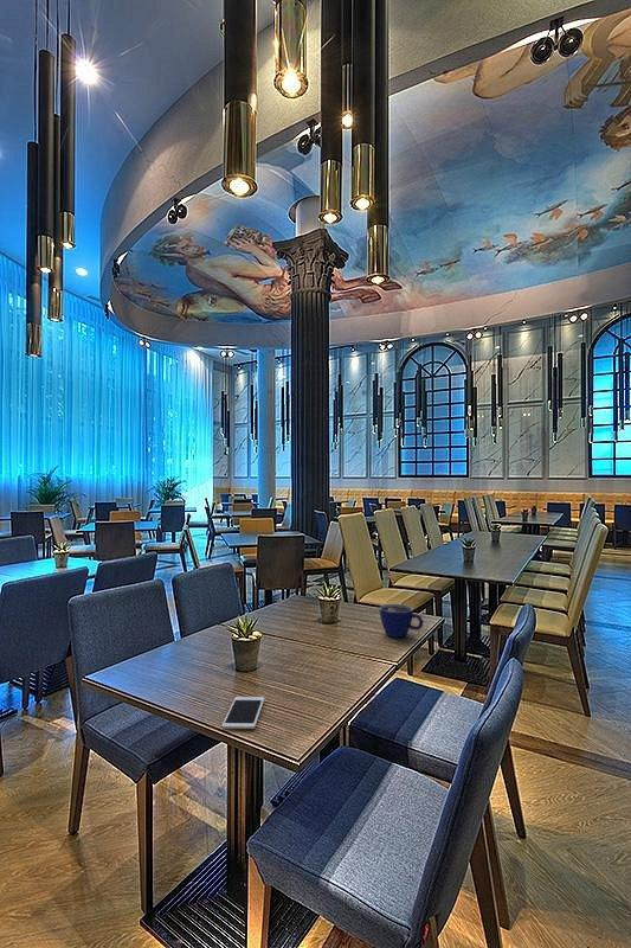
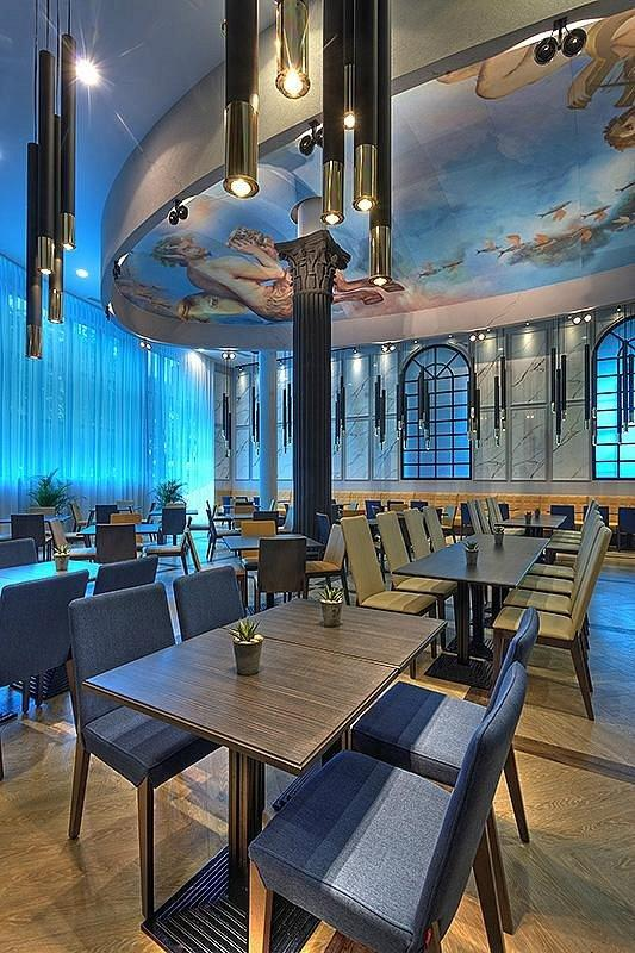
- cell phone (244, 711)
- cup (401, 621)
